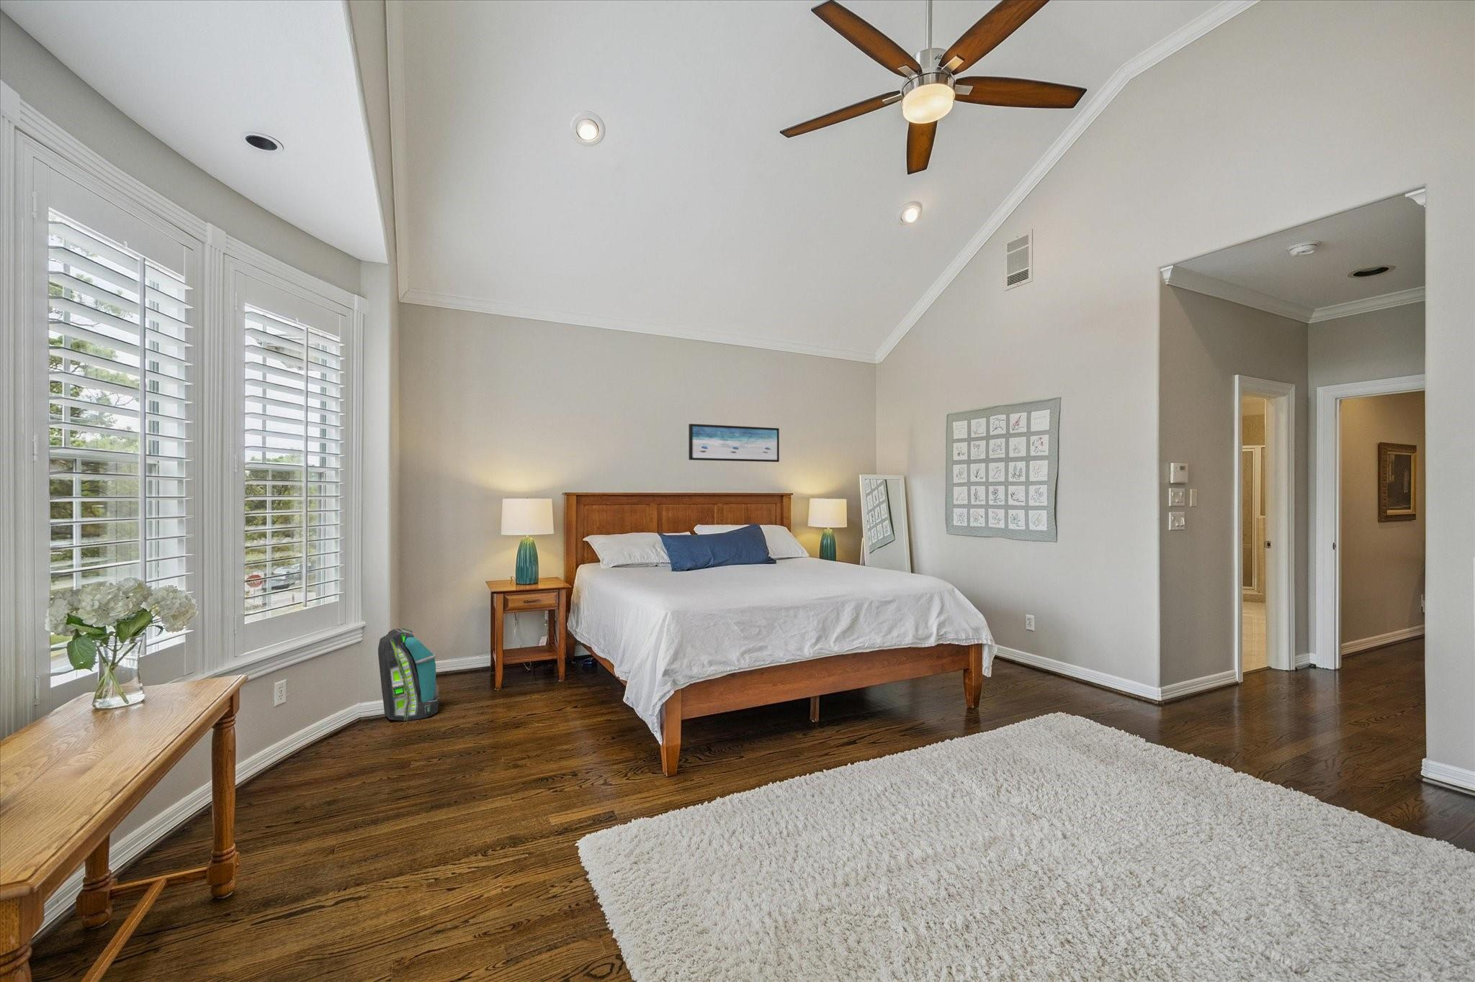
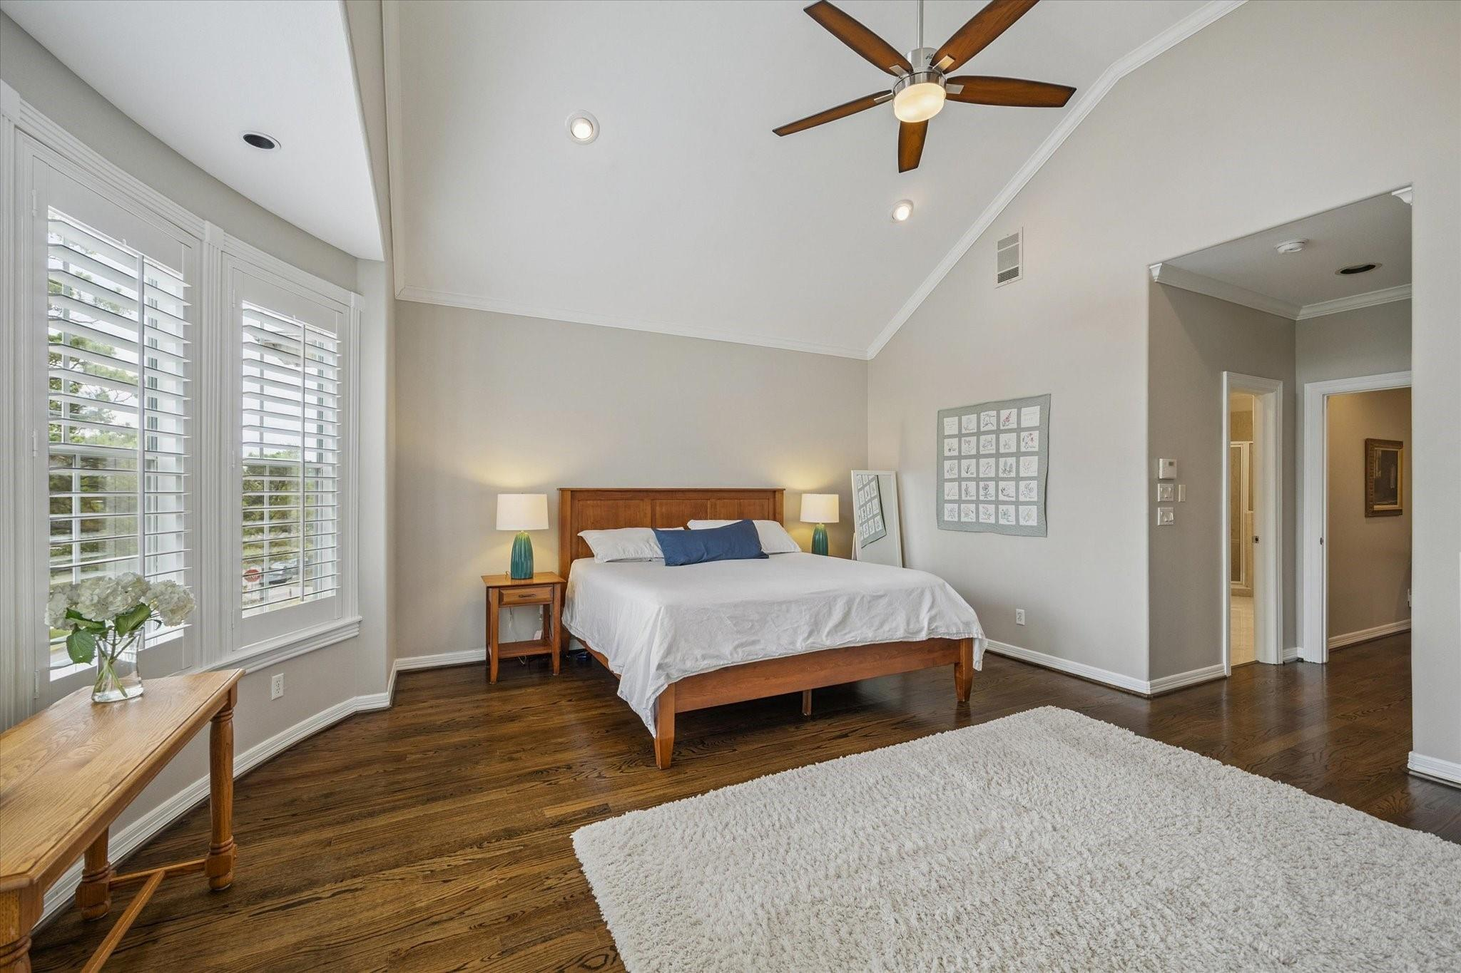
- backpack (406, 672)
- wall art (736, 443)
